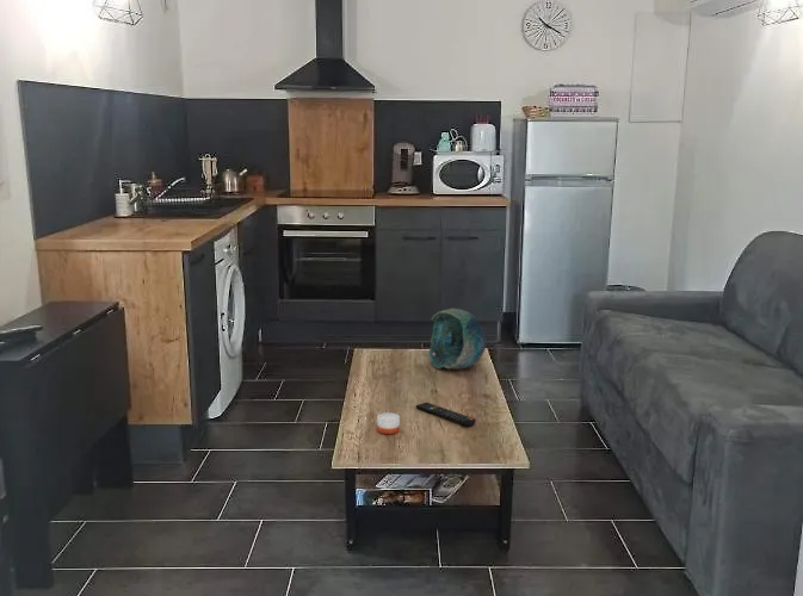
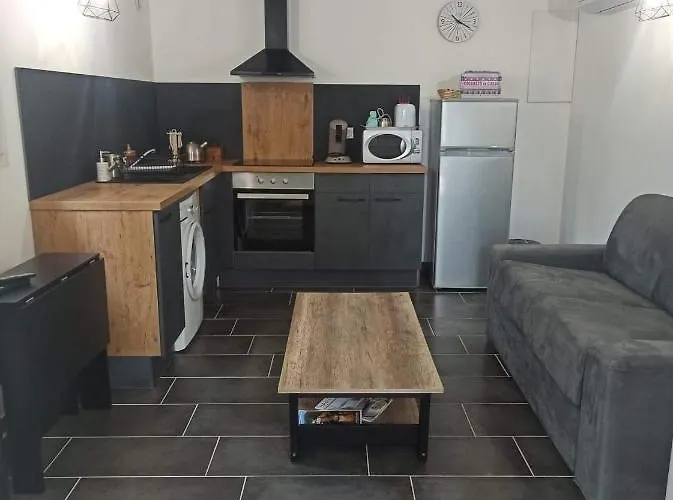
- remote control (445, 414)
- decorative bowl (458, 337)
- candle (388, 415)
